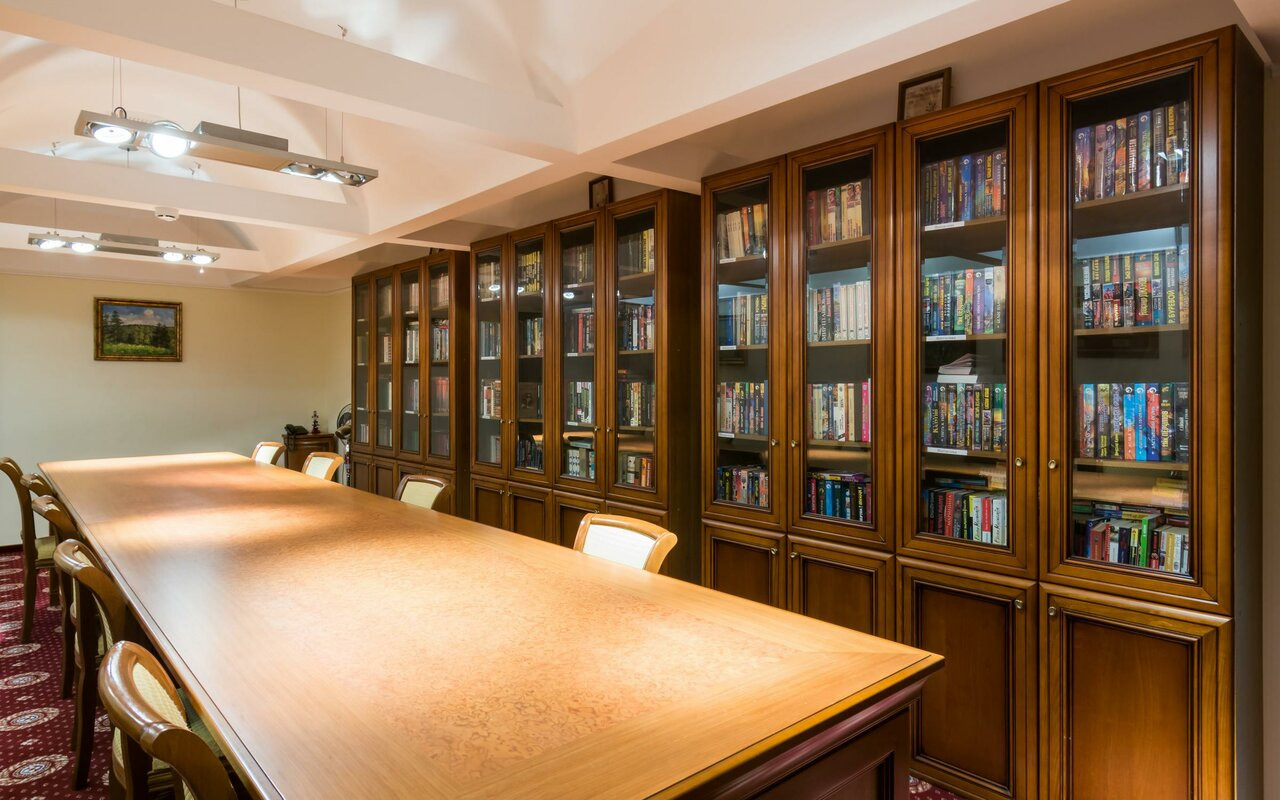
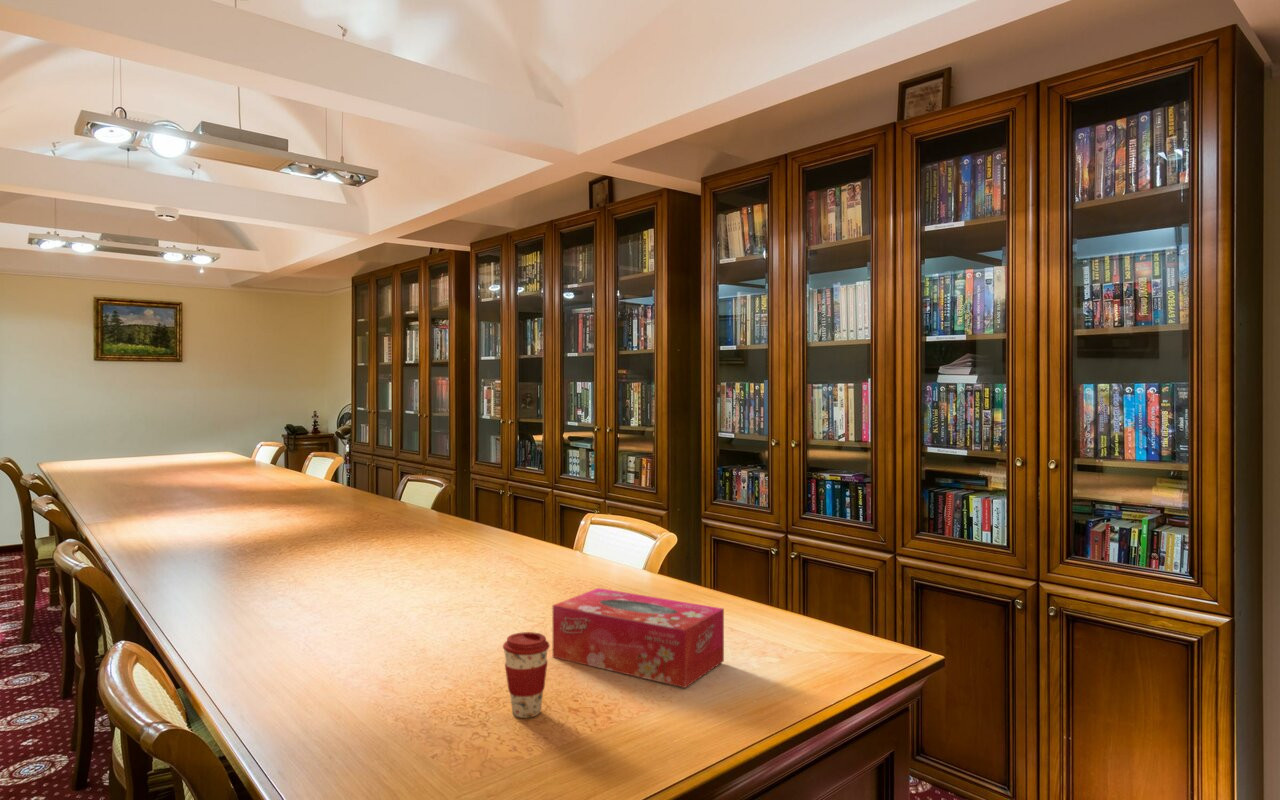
+ coffee cup (526, 674)
+ tissue box (637, 633)
